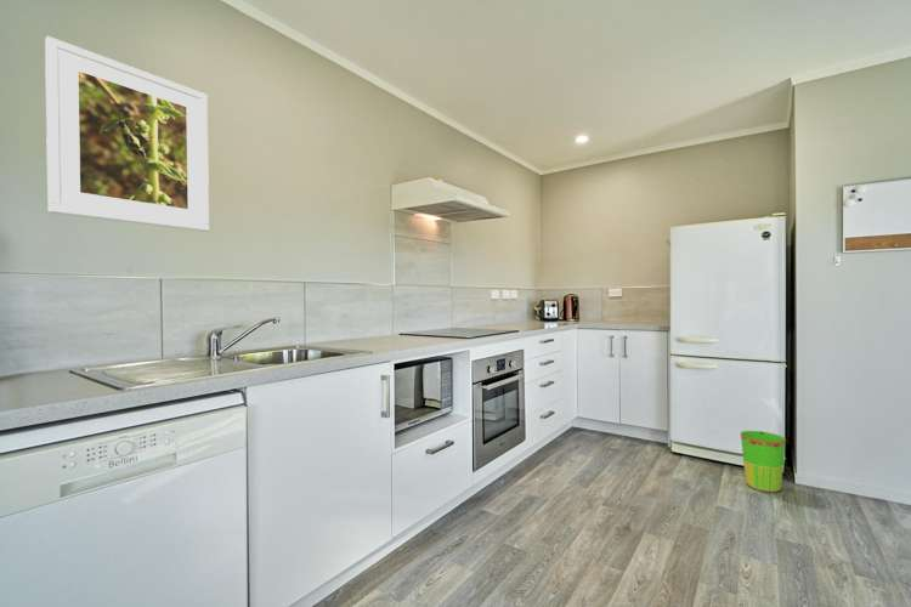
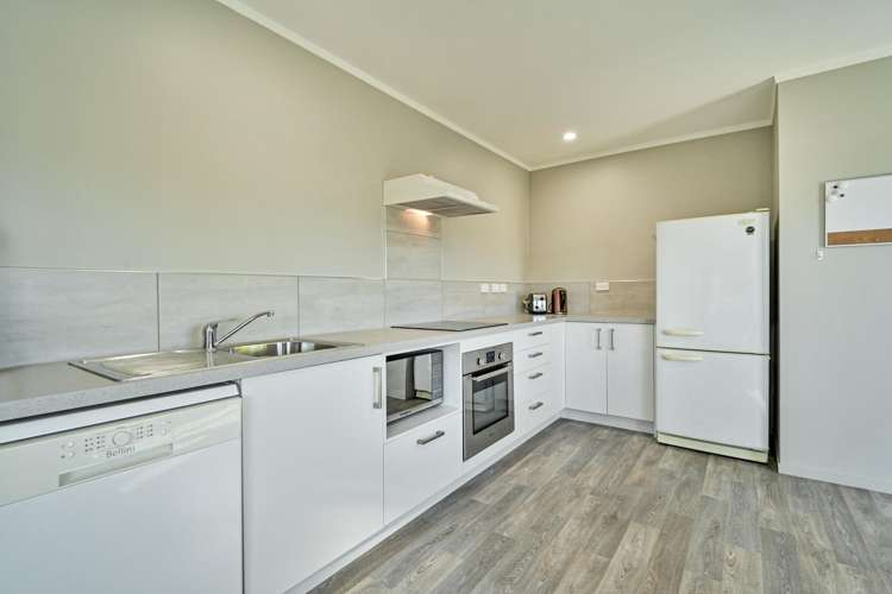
- waste bin (763, 461)
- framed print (136, 146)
